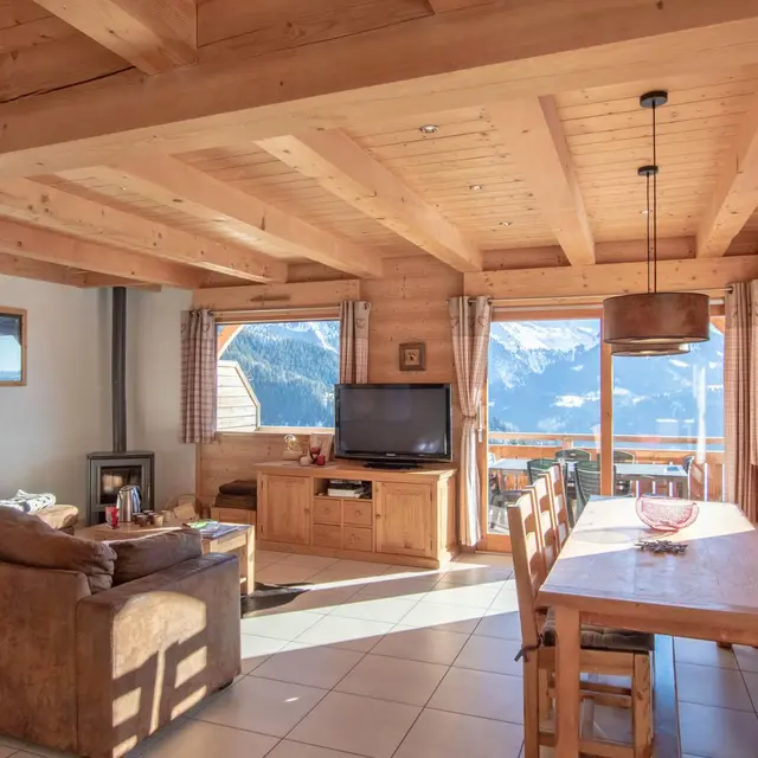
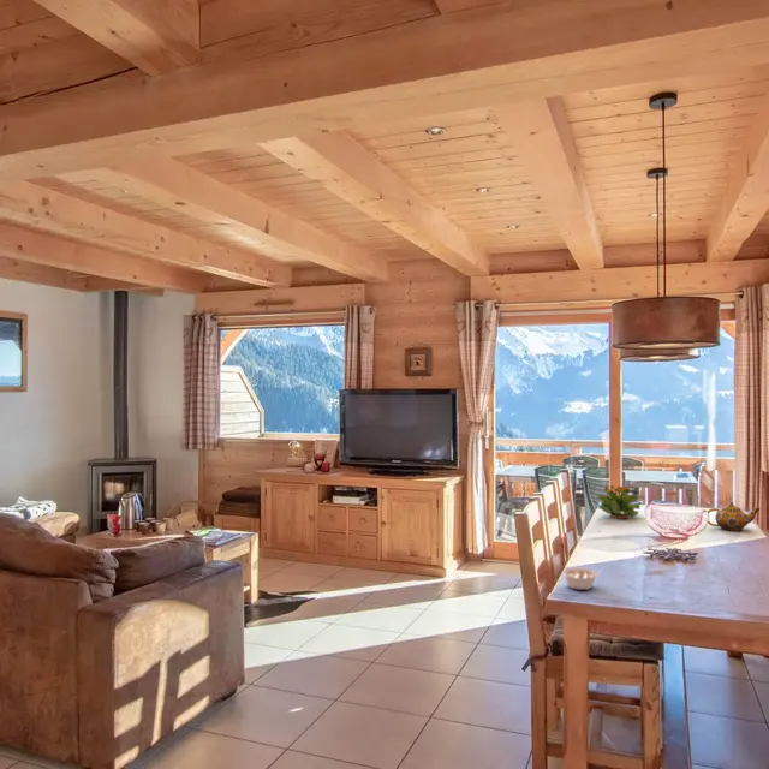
+ legume (579, 578)
+ potted flower (618, 501)
+ teapot (732, 514)
